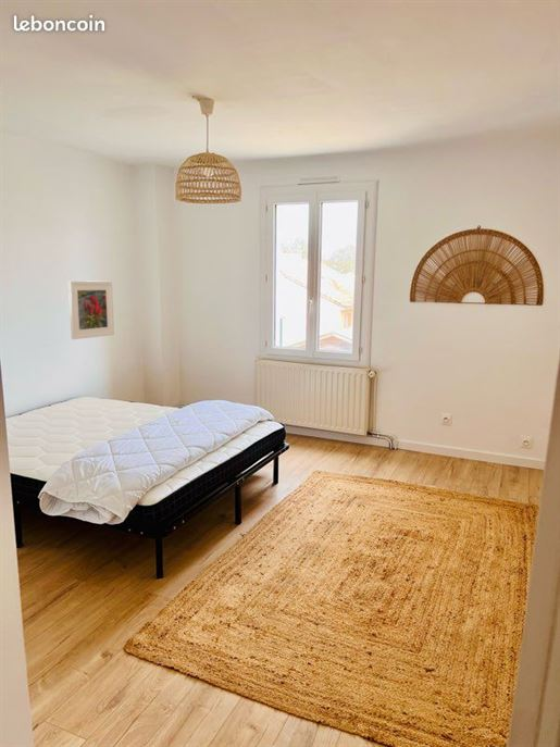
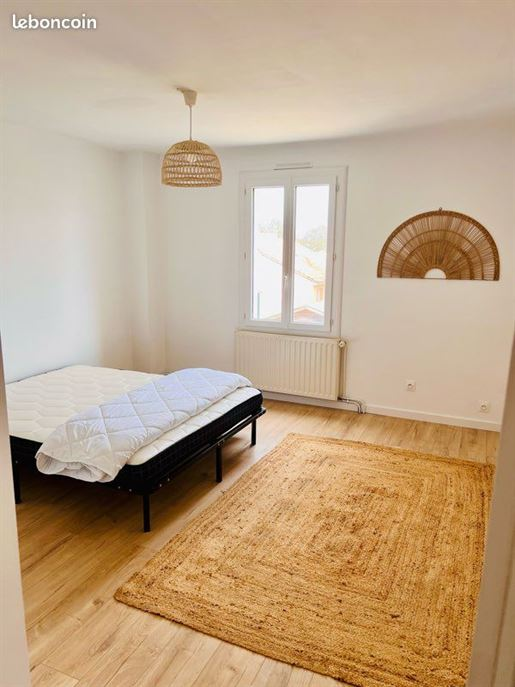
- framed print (92, 309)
